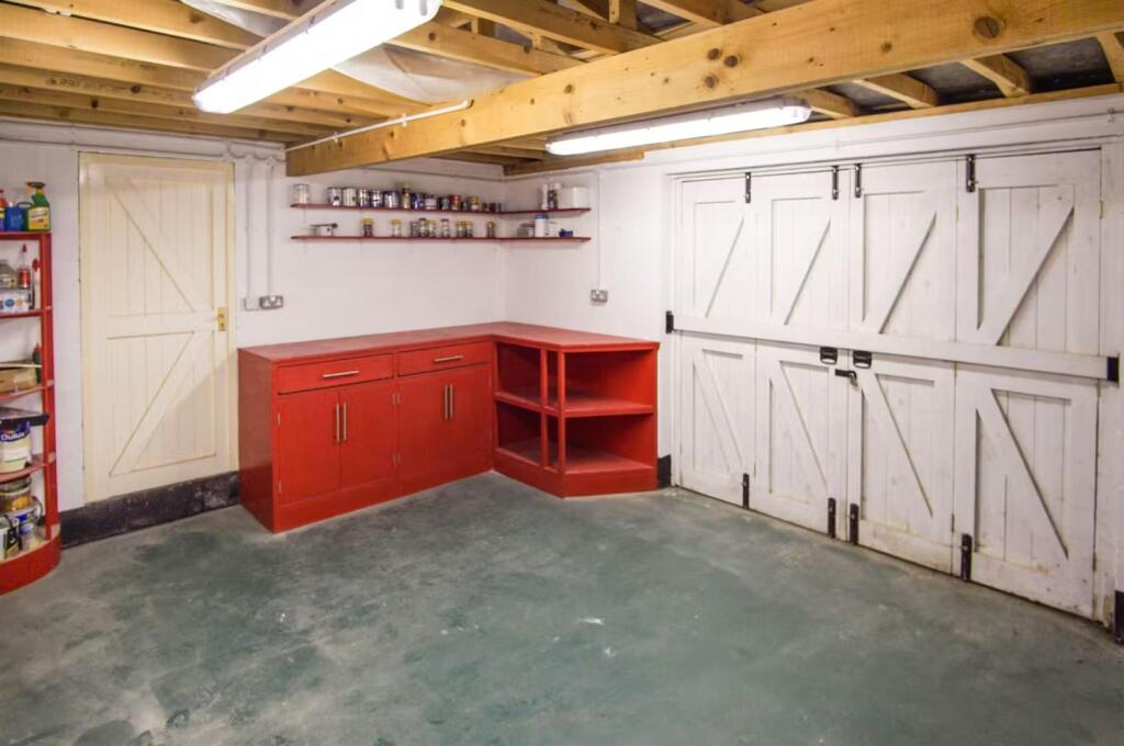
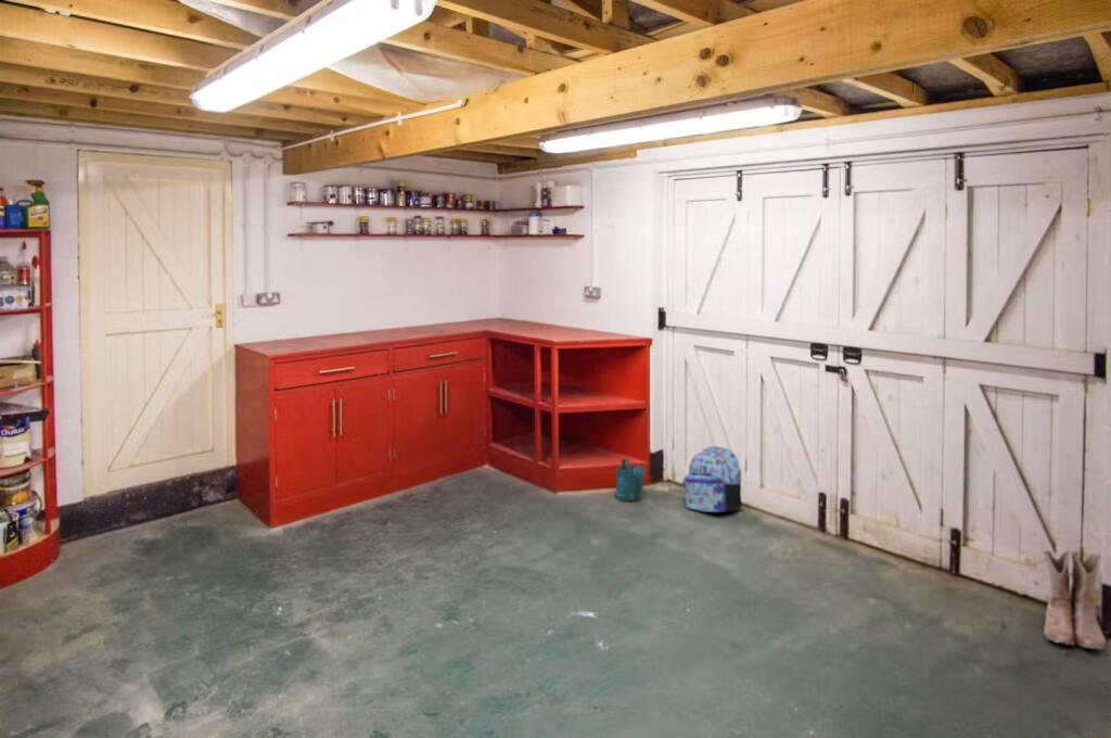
+ backpack (711, 478)
+ boots (1073, 594)
+ watering can (631, 480)
